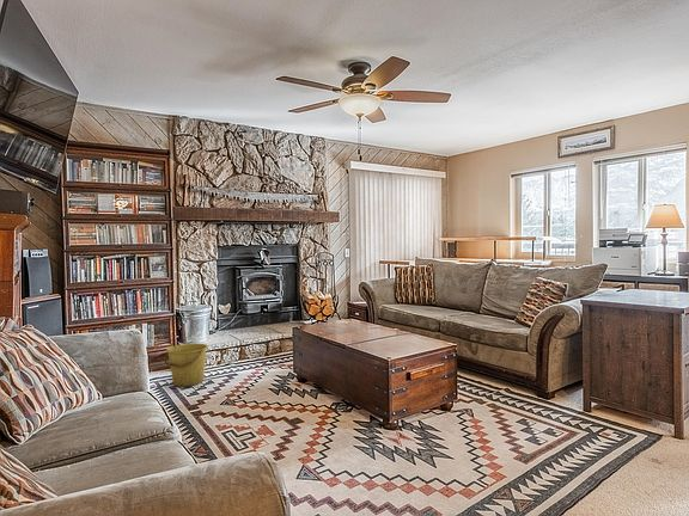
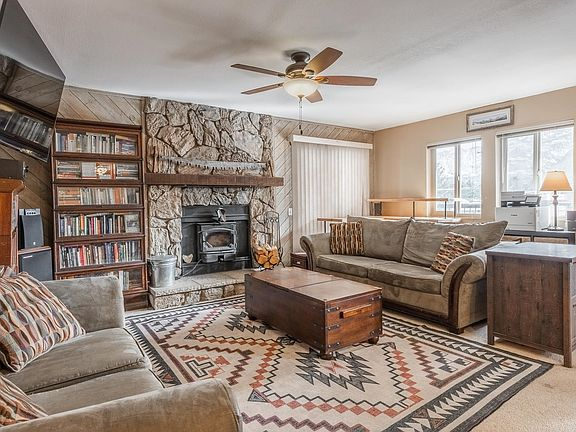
- bucket (188, 364)
